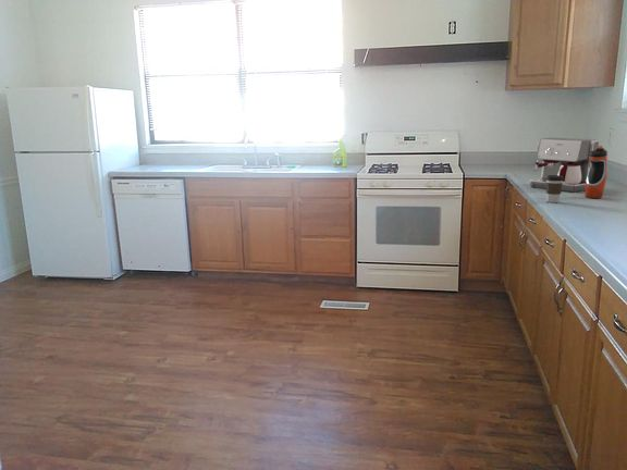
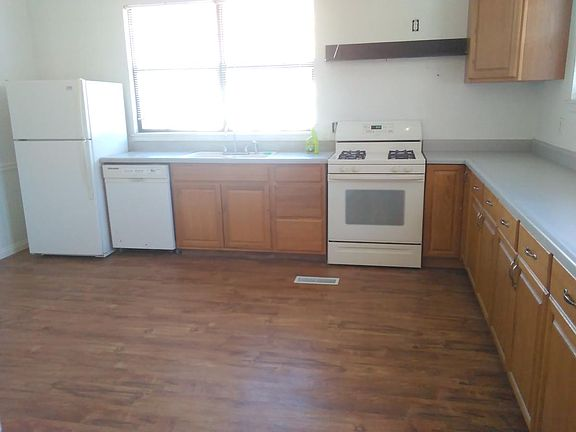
- water bottle (597, 172)
- coffee maker (563, 163)
- coffee cup (553, 188)
